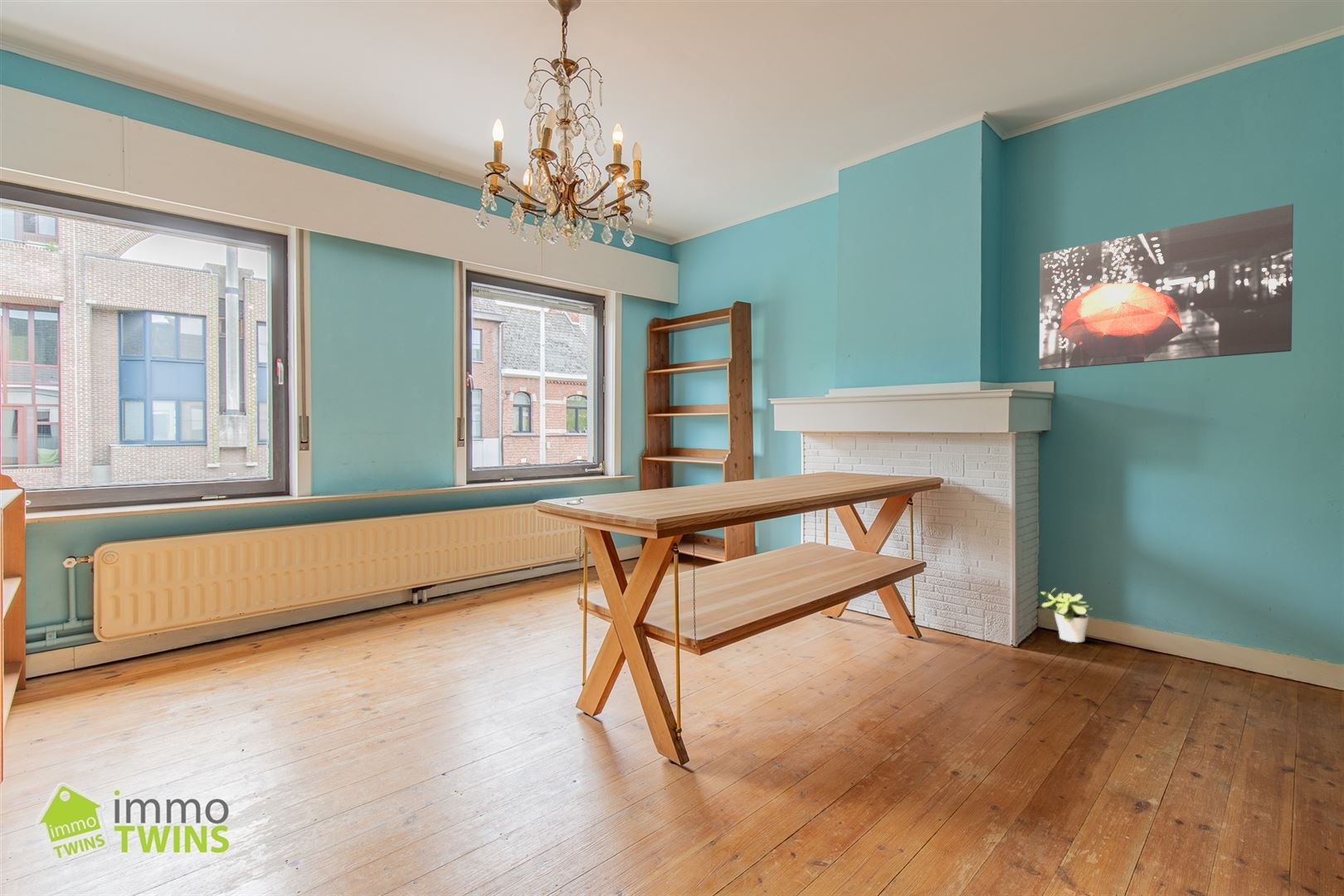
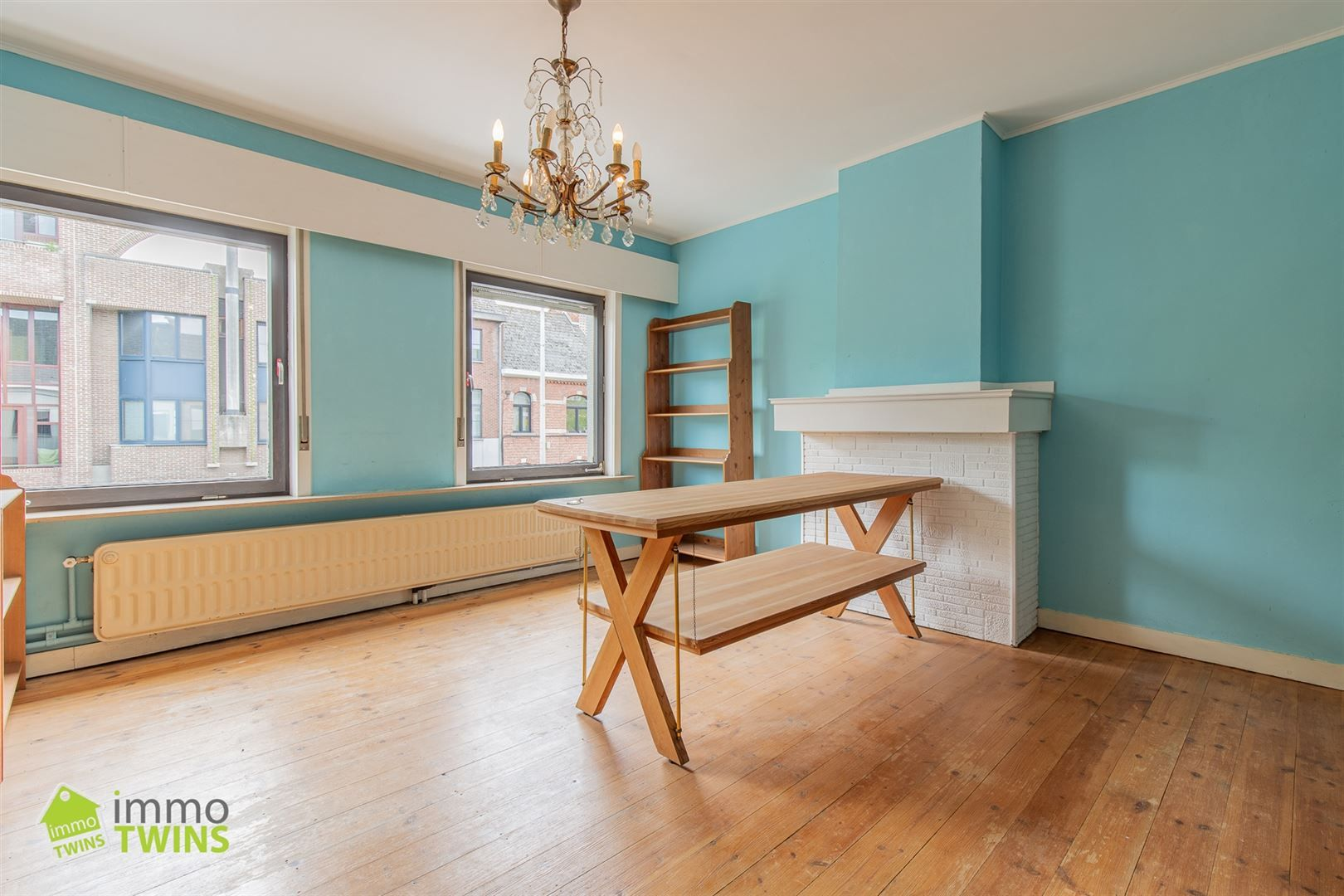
- wall art (1152, 297)
- potted plant (1064, 614)
